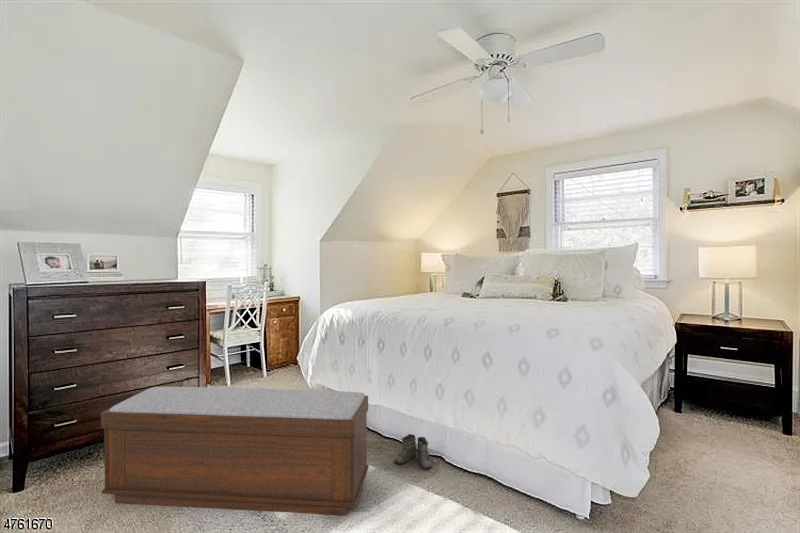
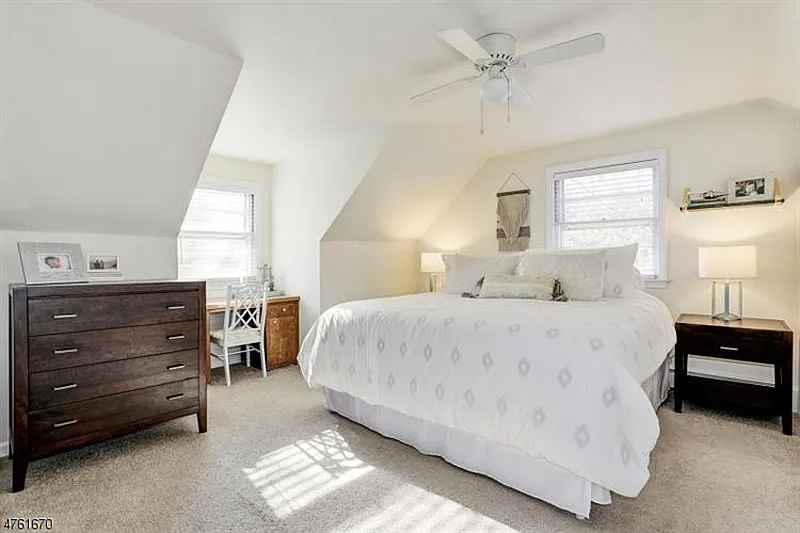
- boots (413, 450)
- bench (243, 443)
